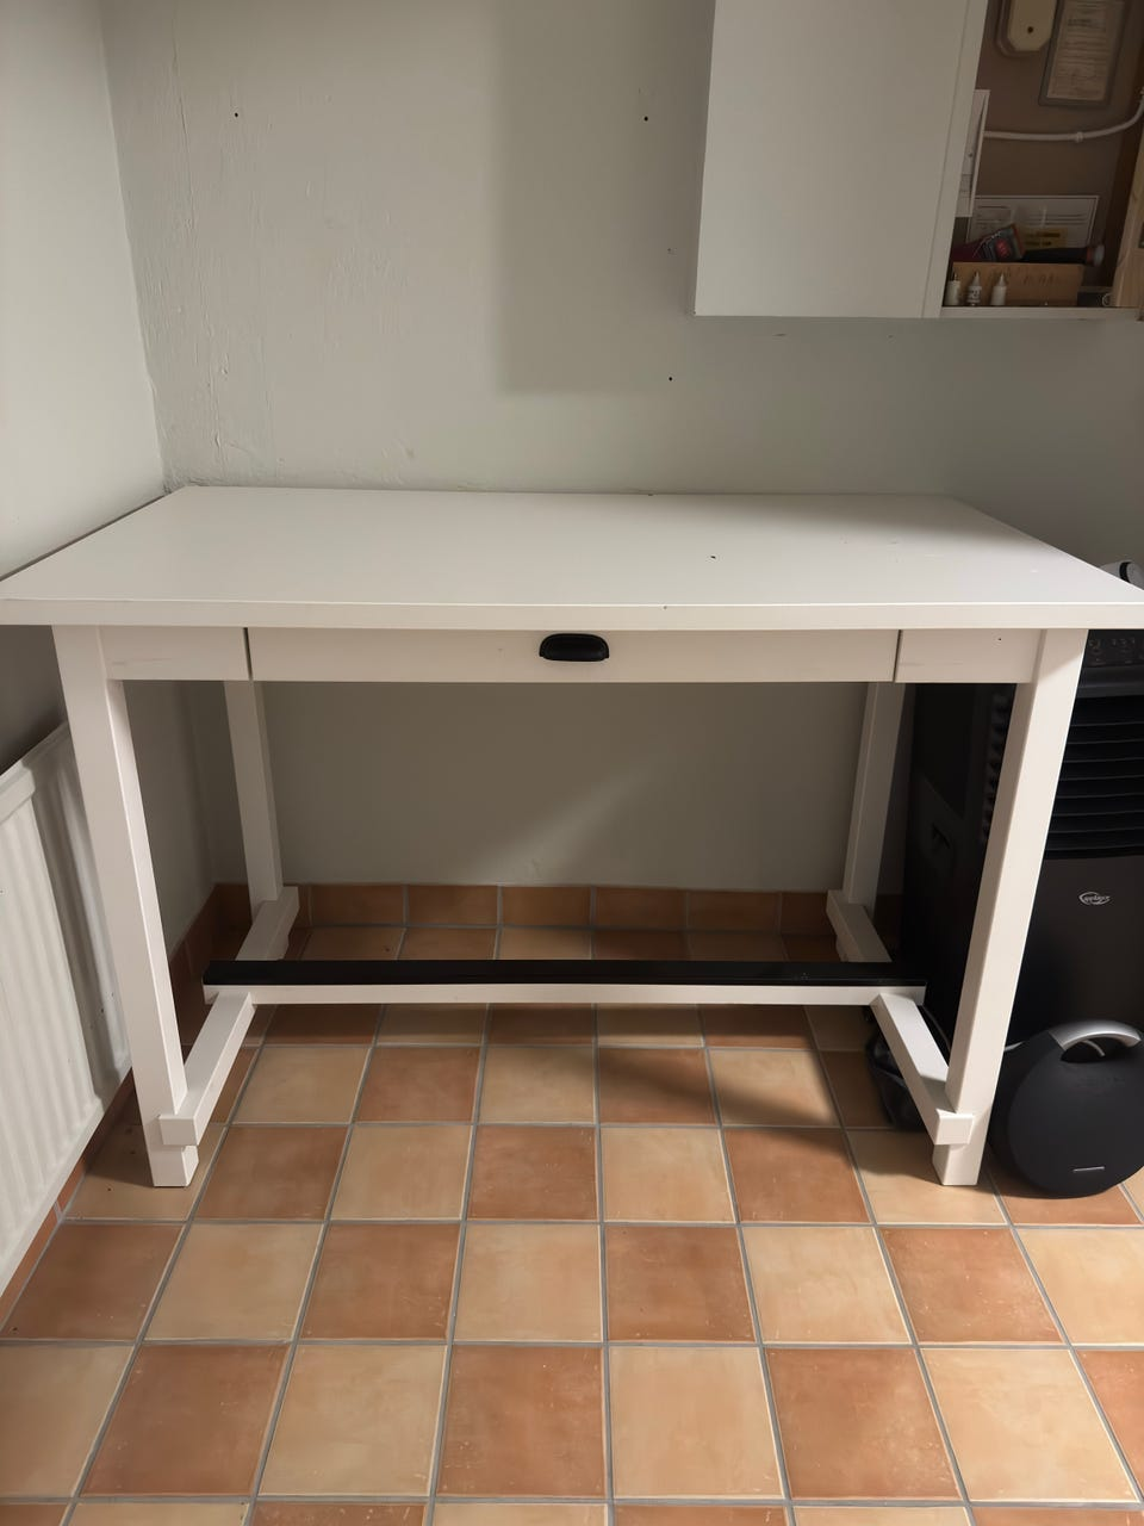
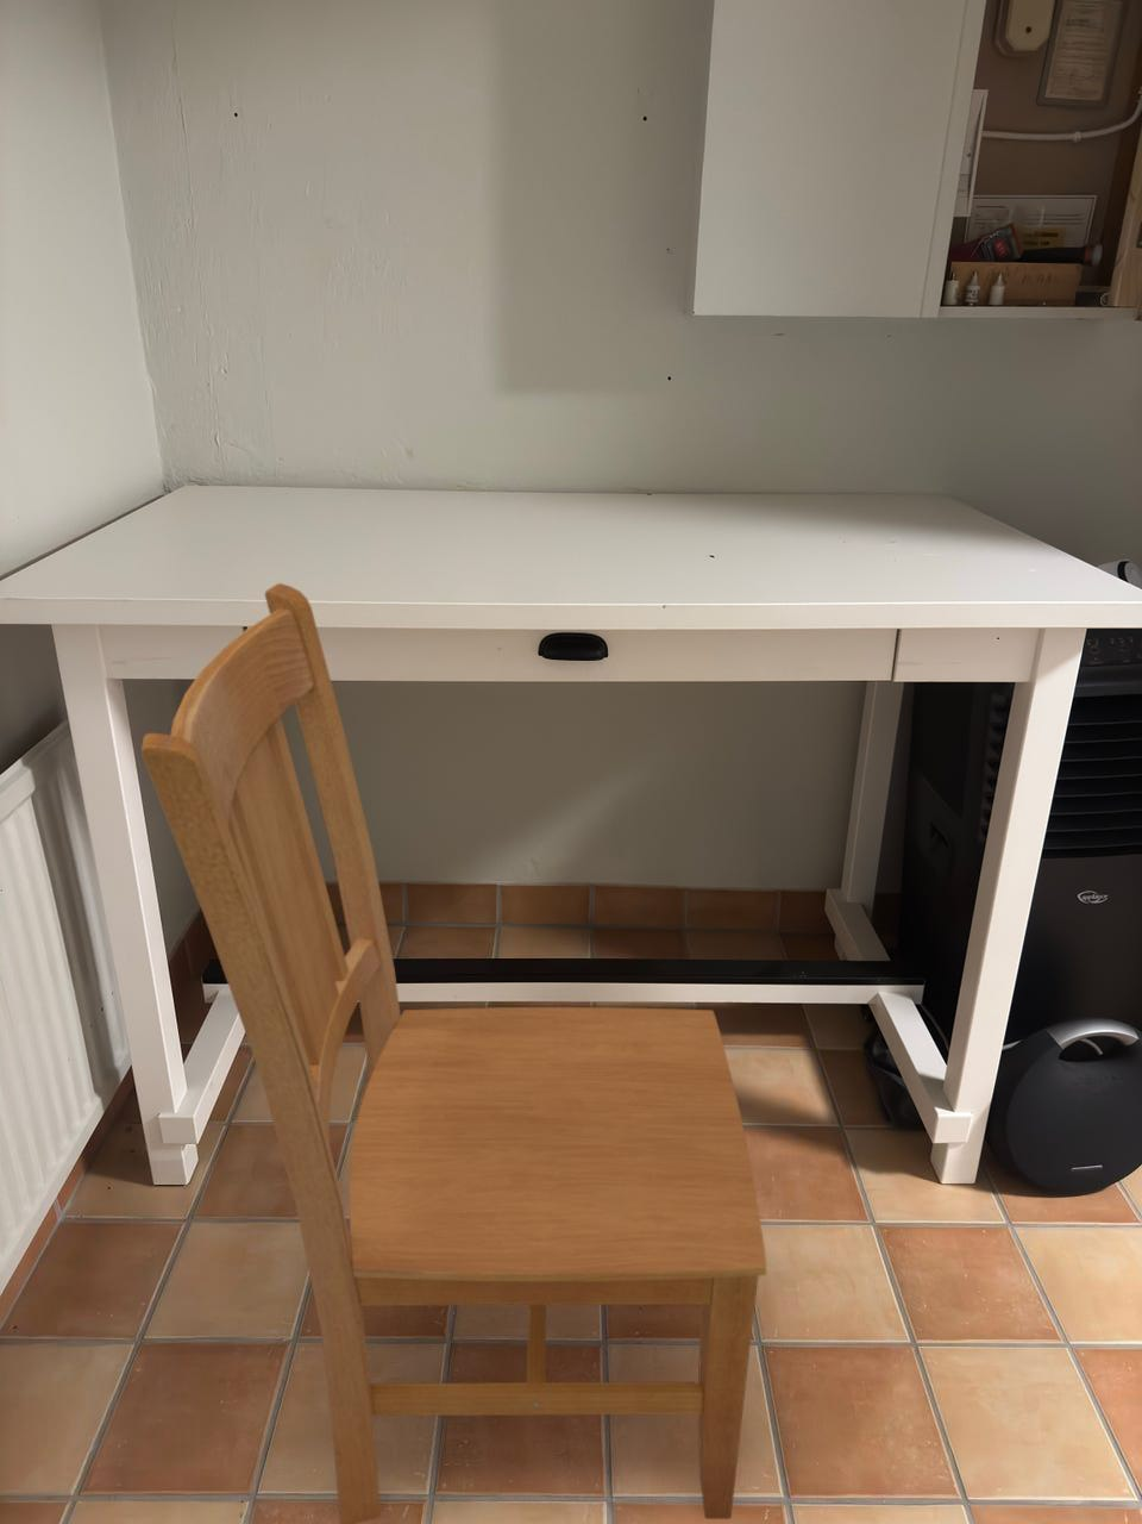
+ chair (500, 1068)
